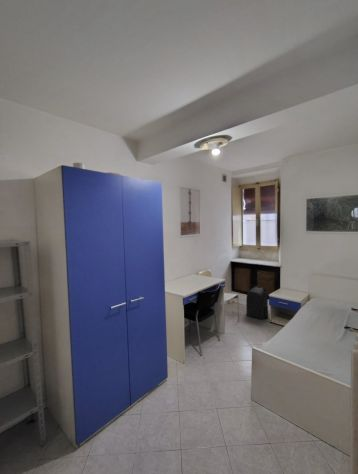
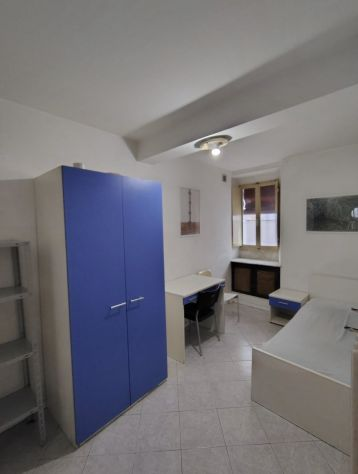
- backpack (257, 300)
